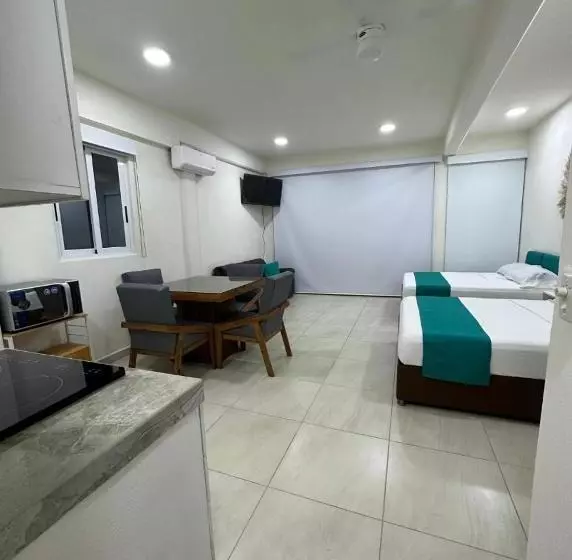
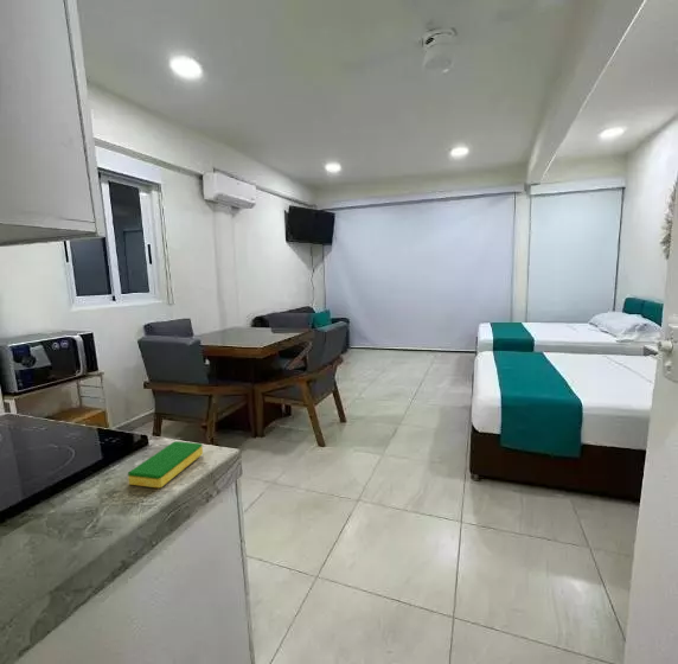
+ dish sponge (167, 462)
